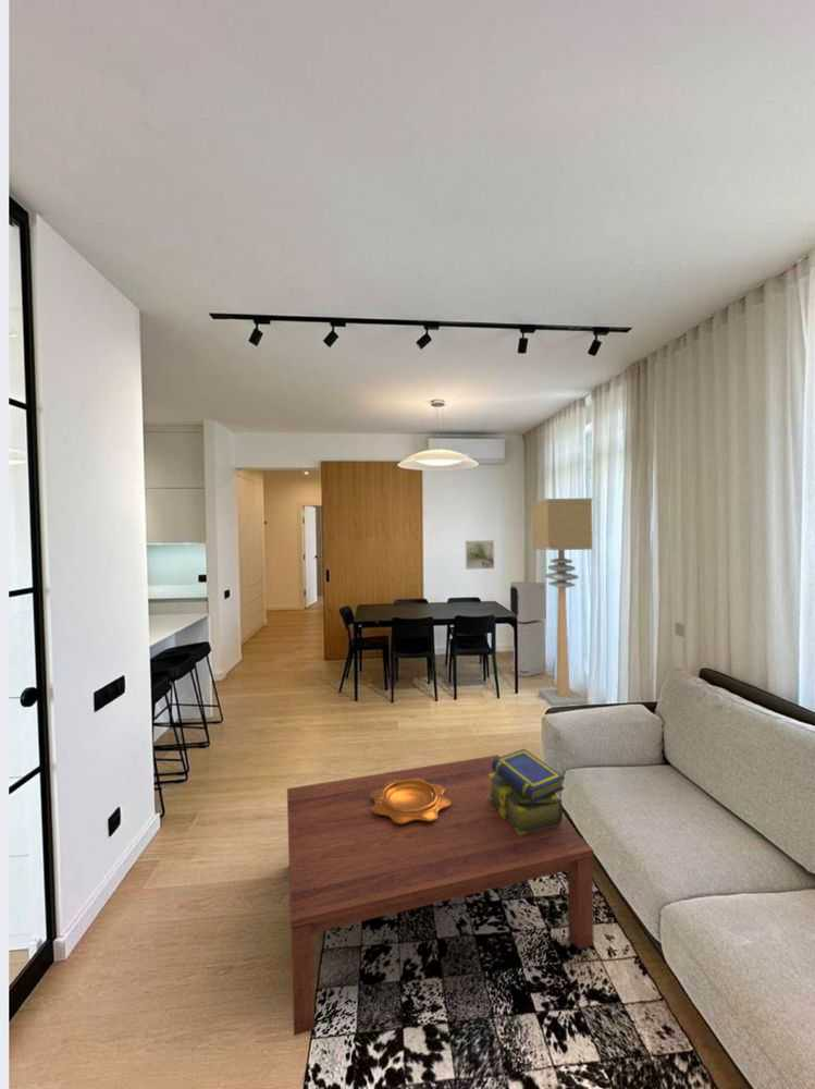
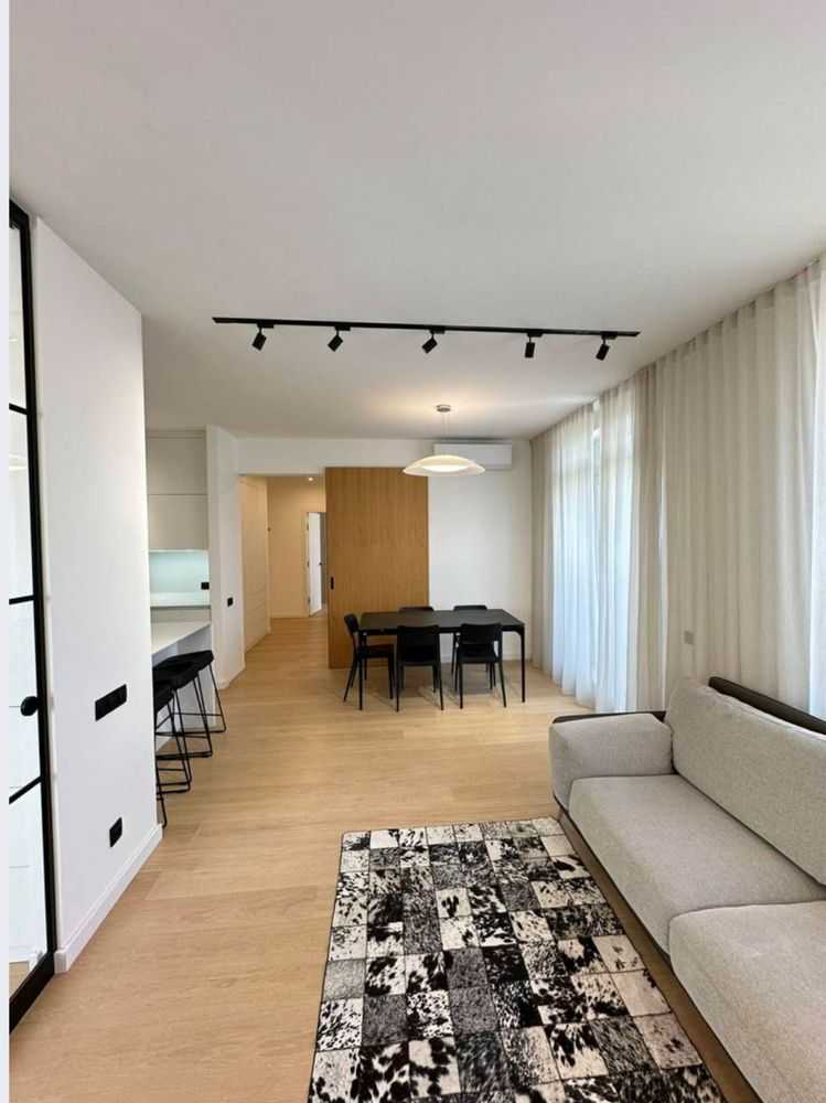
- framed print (479, 554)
- floor lamp (561, 600)
- decorative bowl (409, 797)
- air purifier (530, 627)
- coffee table (422, 858)
- stack of books (527, 787)
